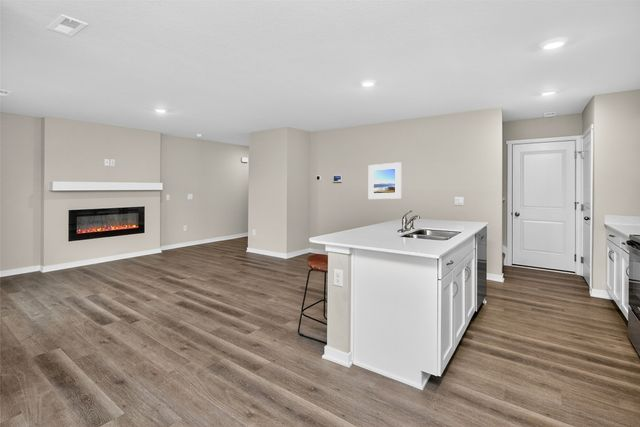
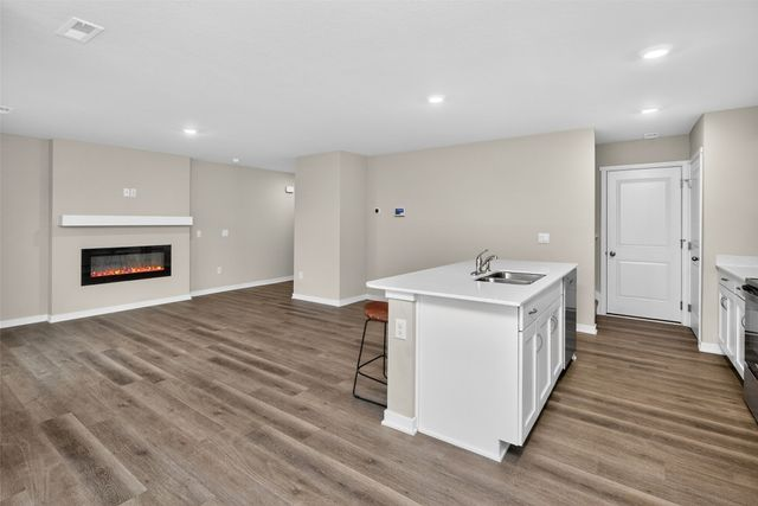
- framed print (384, 181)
